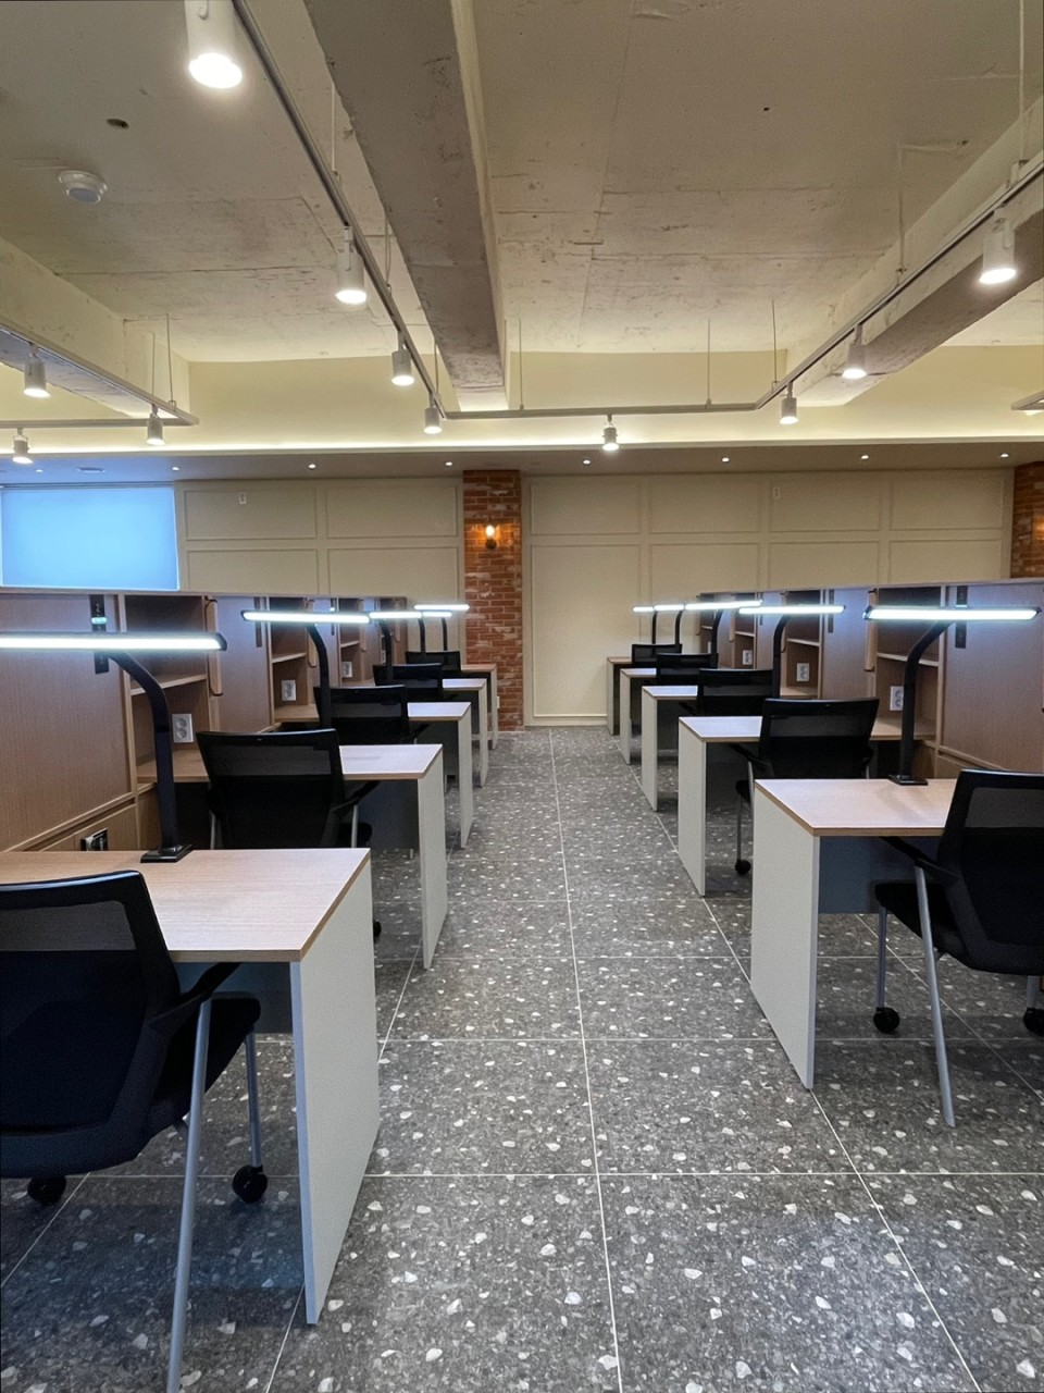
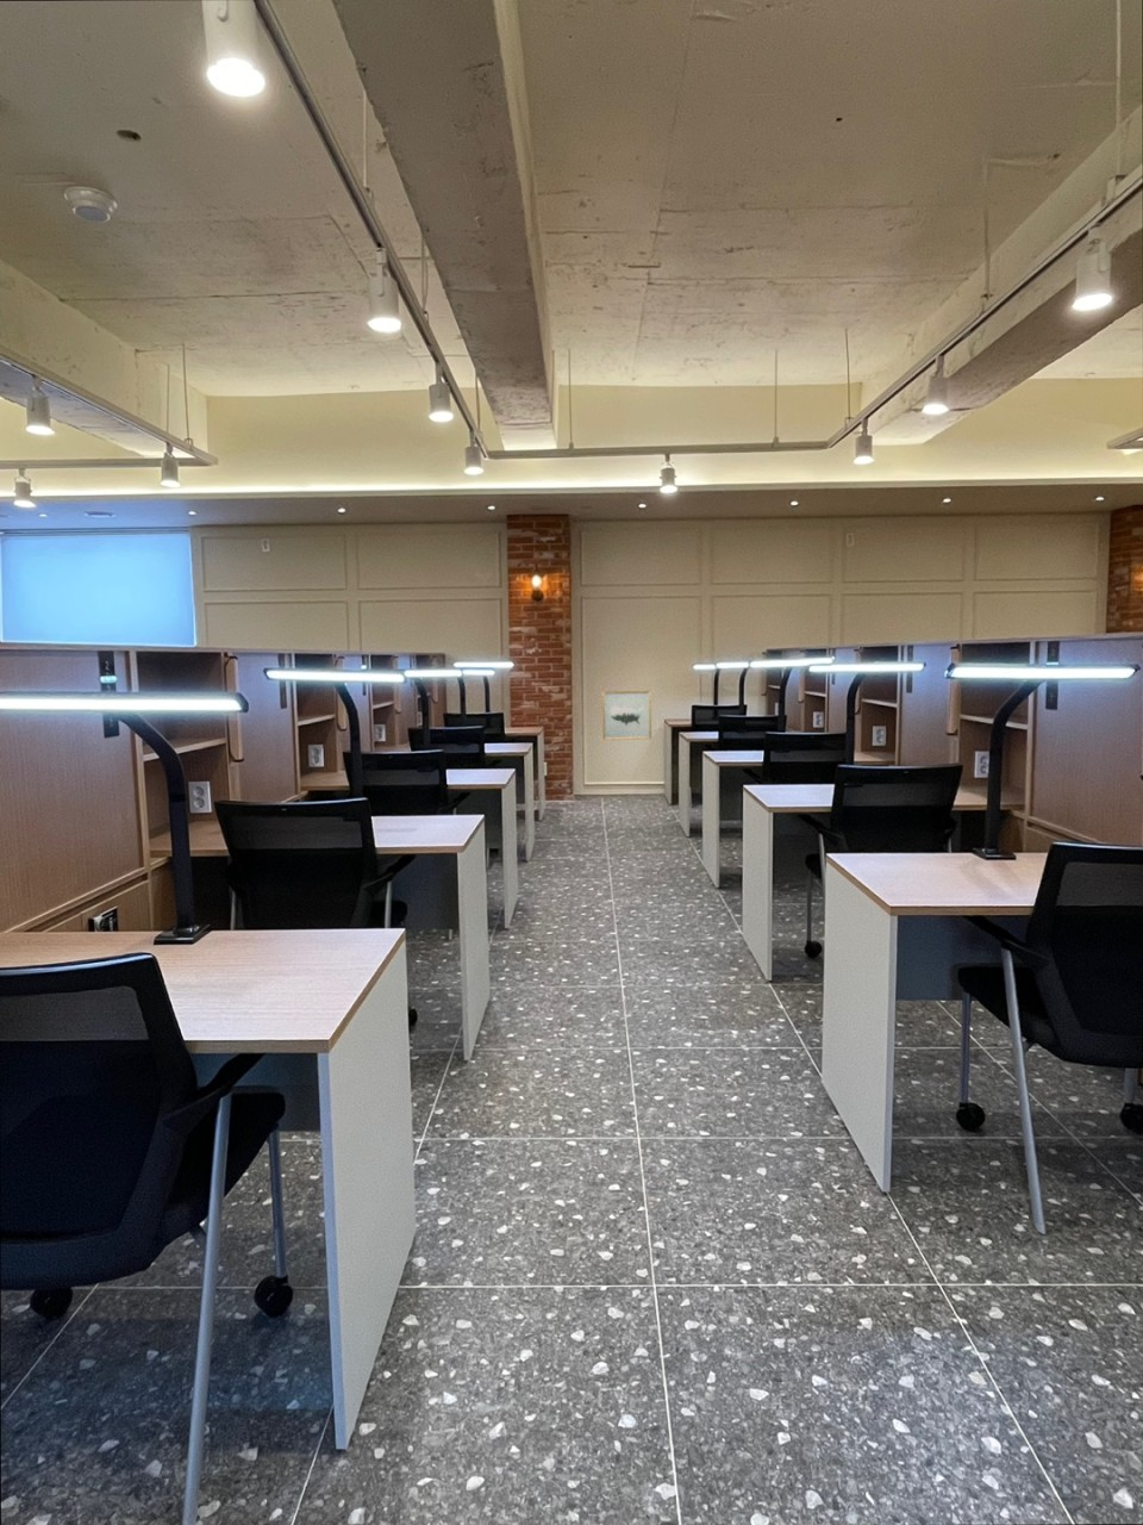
+ wall art (627, 714)
